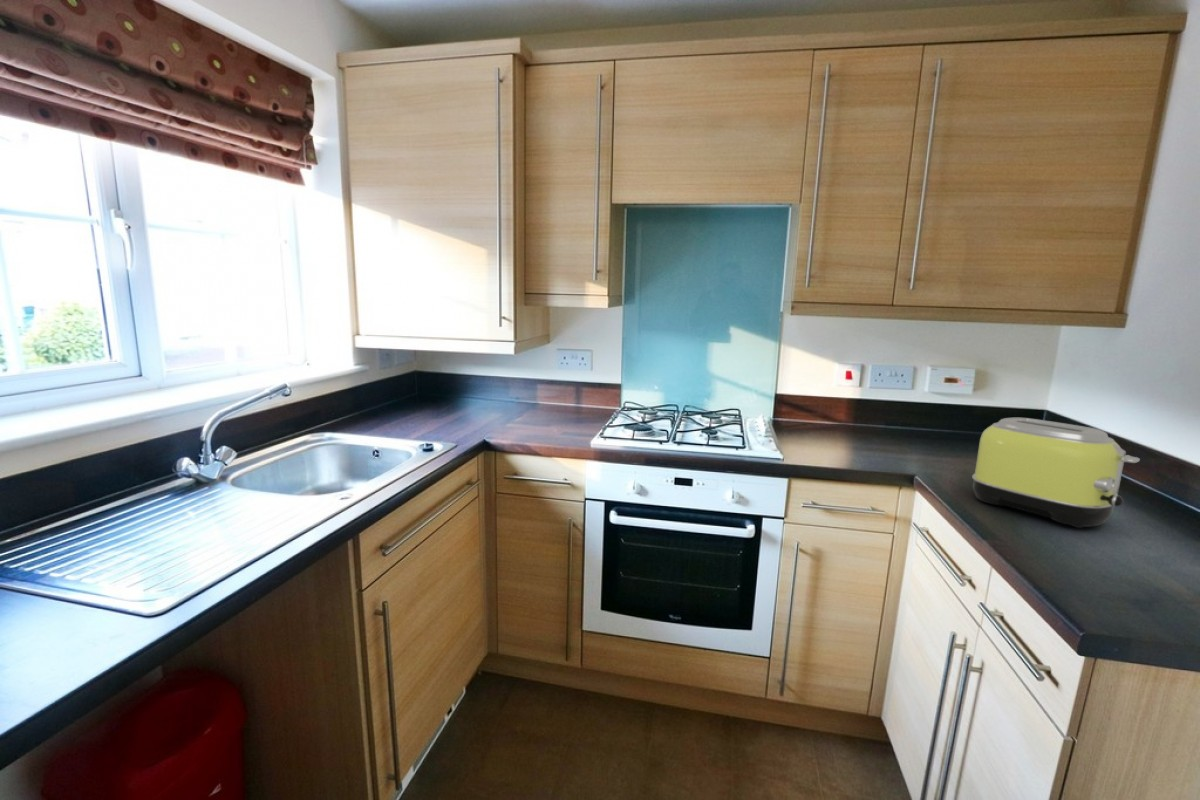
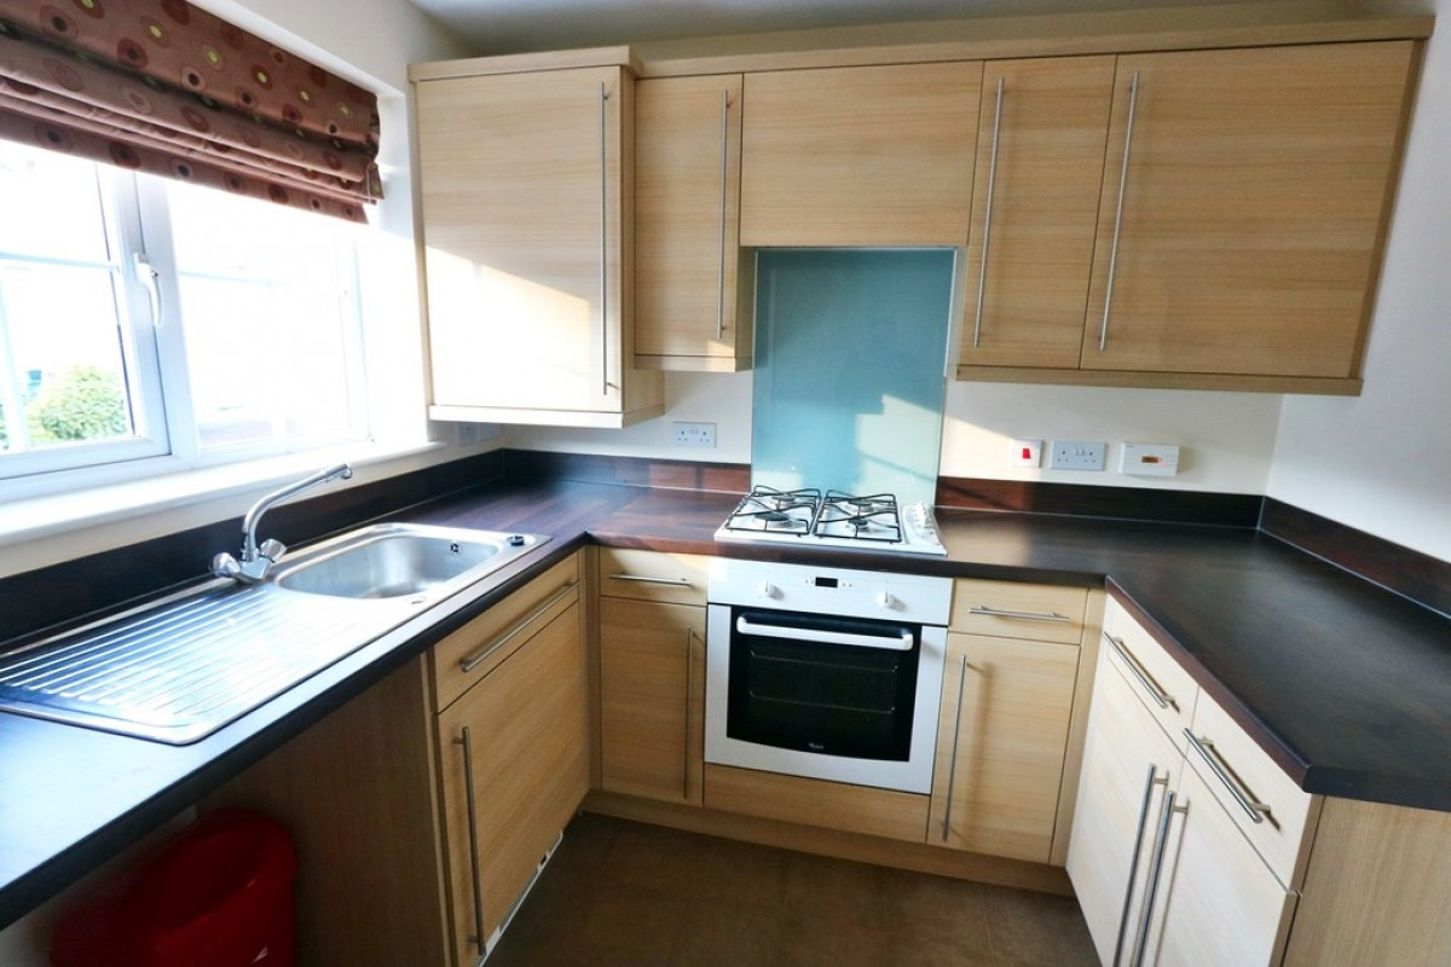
- toaster (1049, 469)
